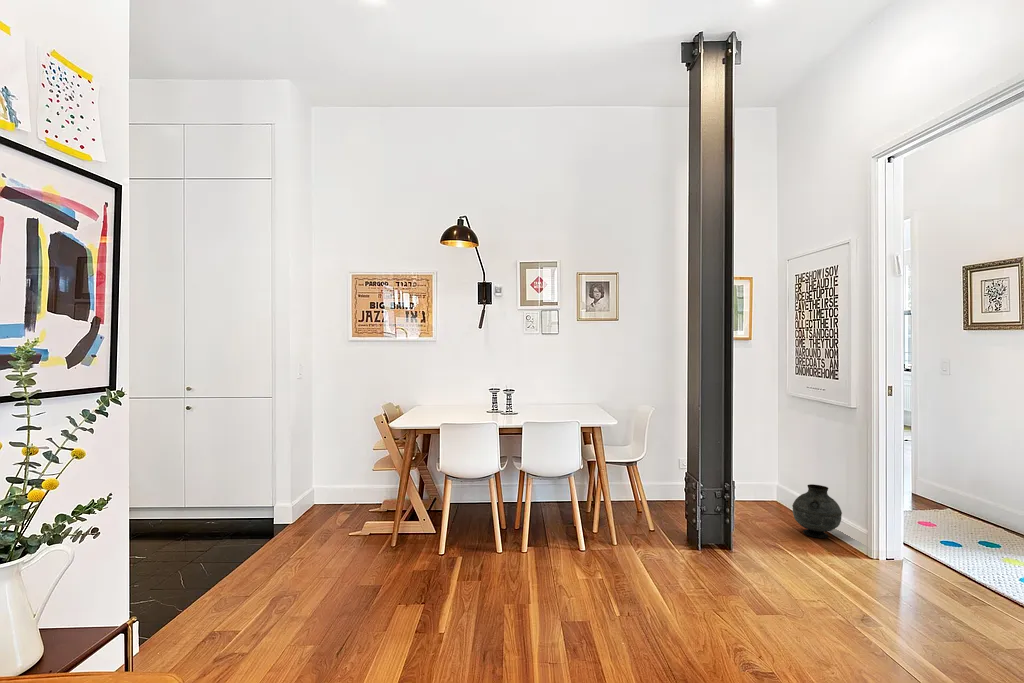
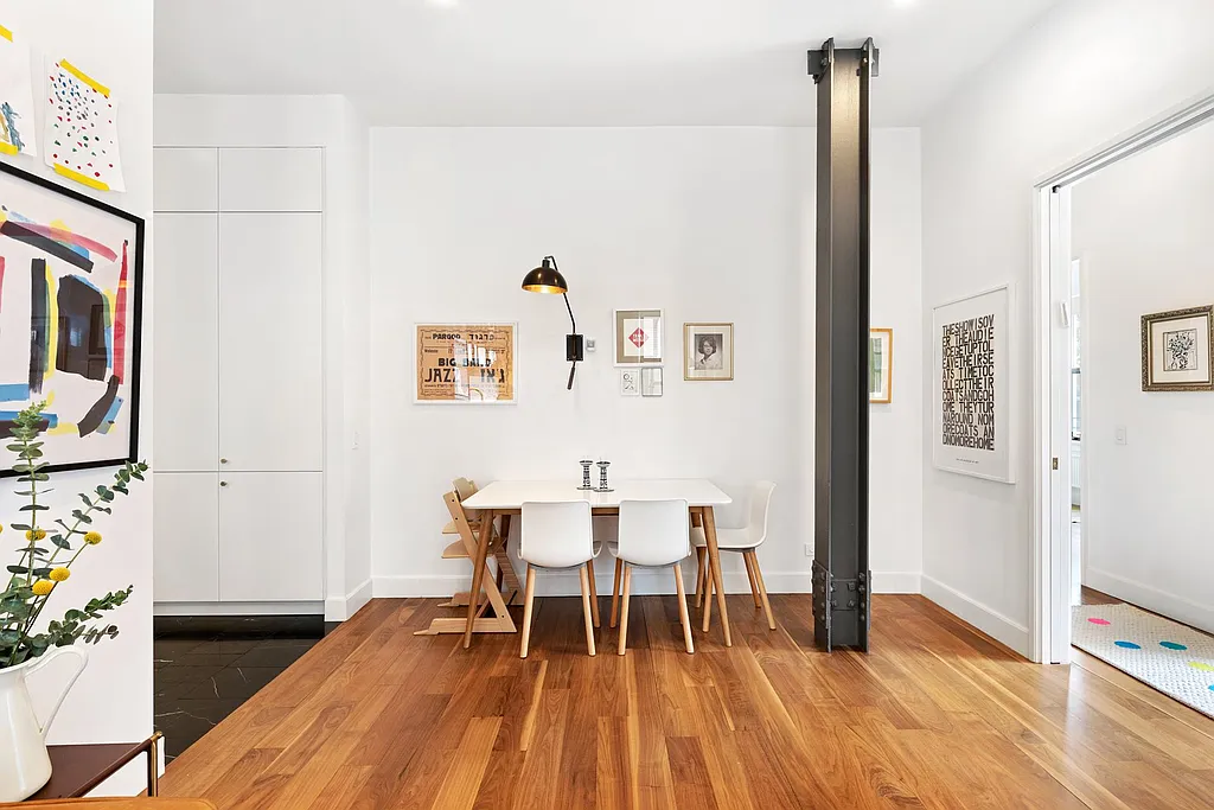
- vase (816, 510)
